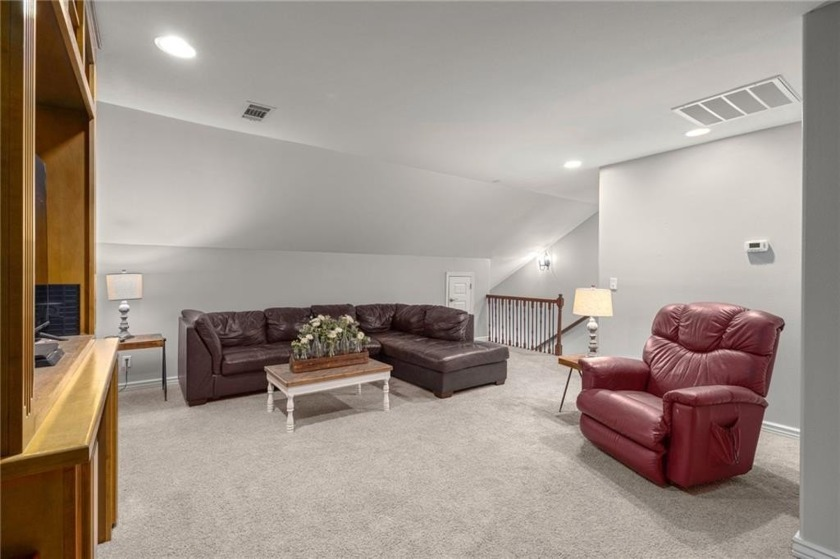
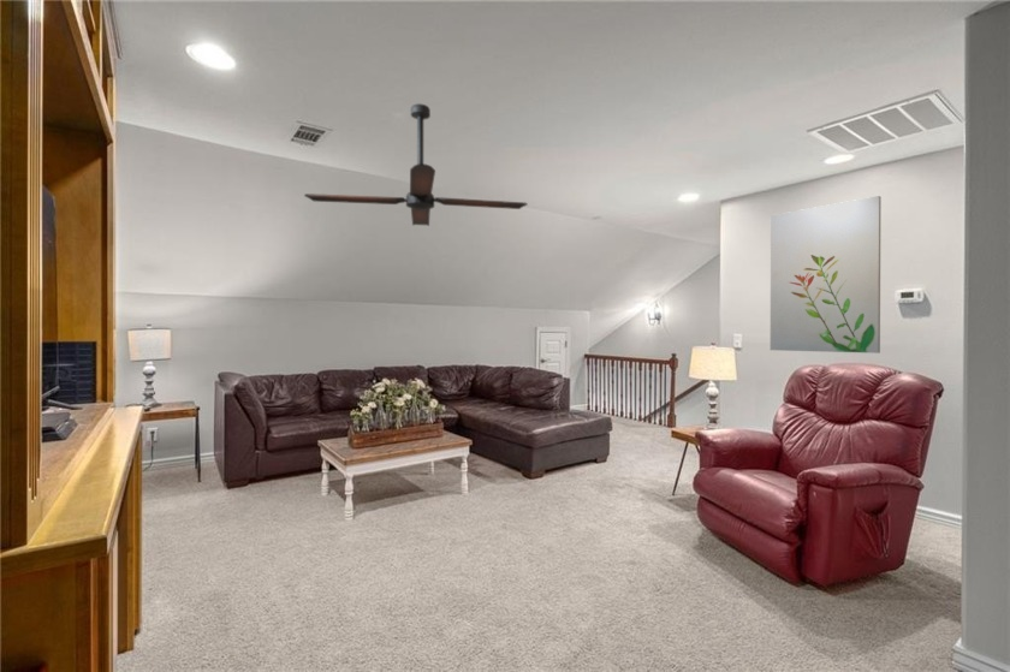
+ wall art (821, 279)
+ ceiling fan (420, 157)
